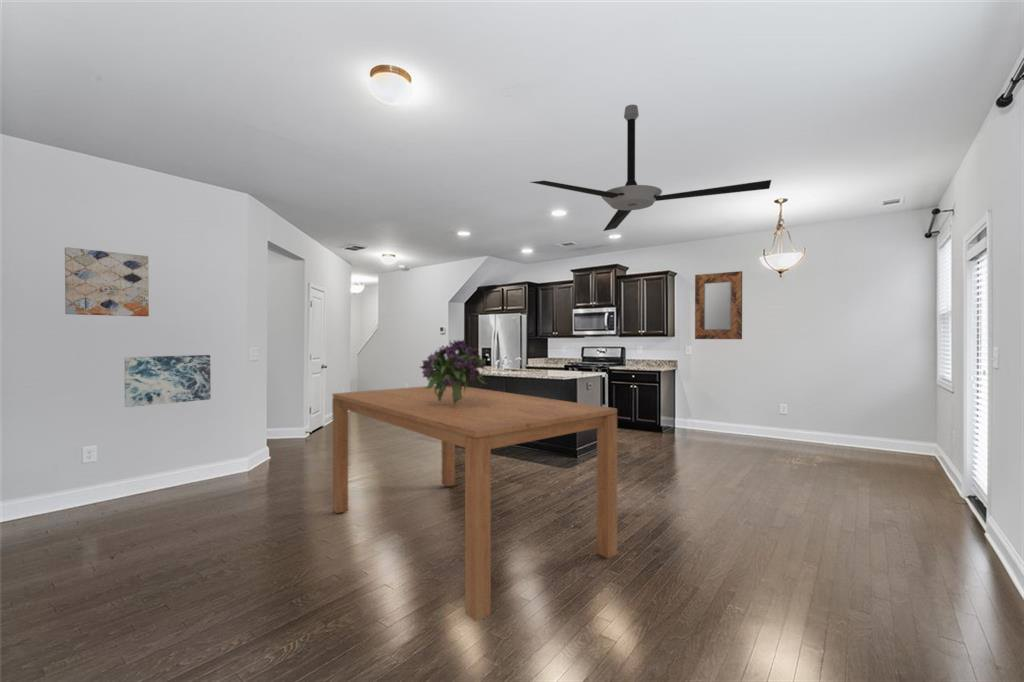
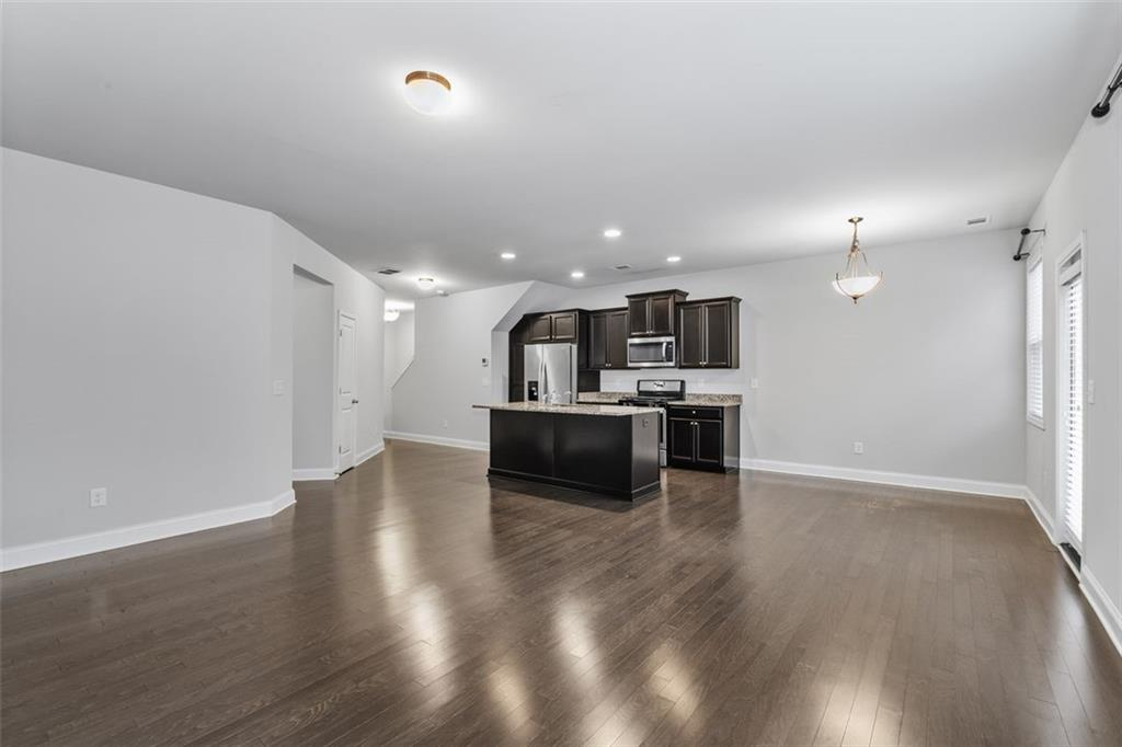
- dining table (454, 465)
- wall art (108, 283)
- ceiling fan (634, 158)
- bouquet (456, 371)
- wall art (169, 379)
- home mirror (717, 306)
